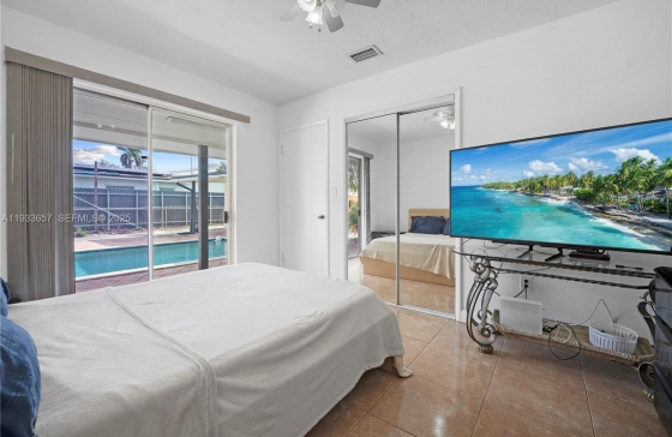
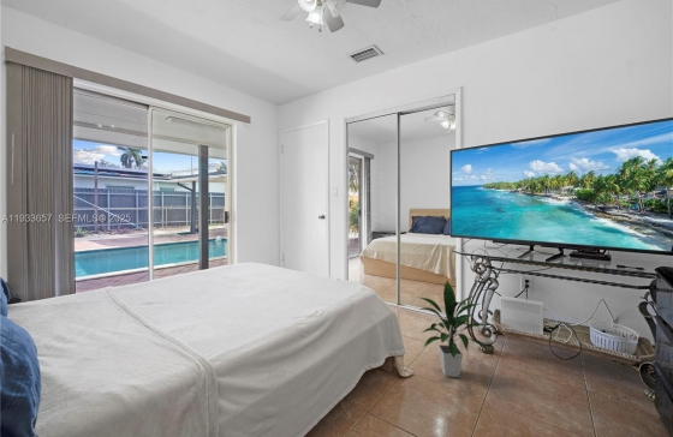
+ indoor plant (453, 329)
